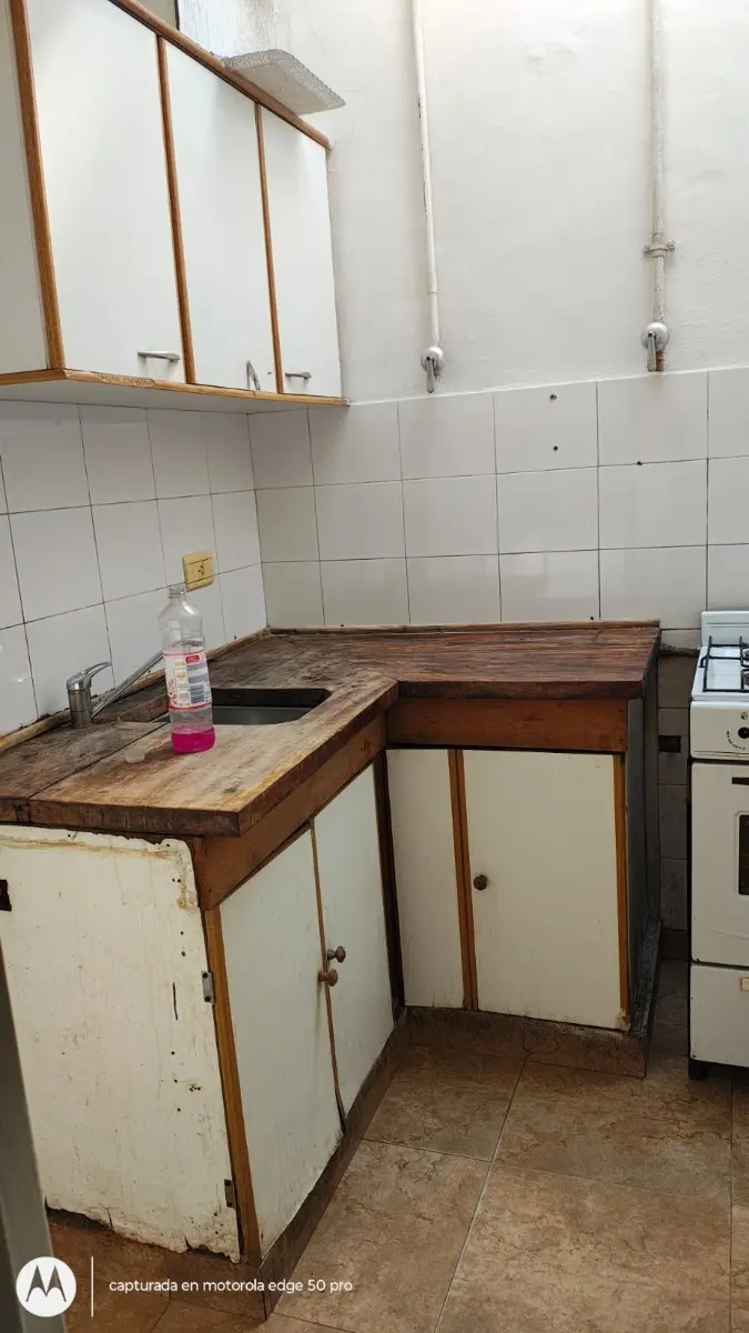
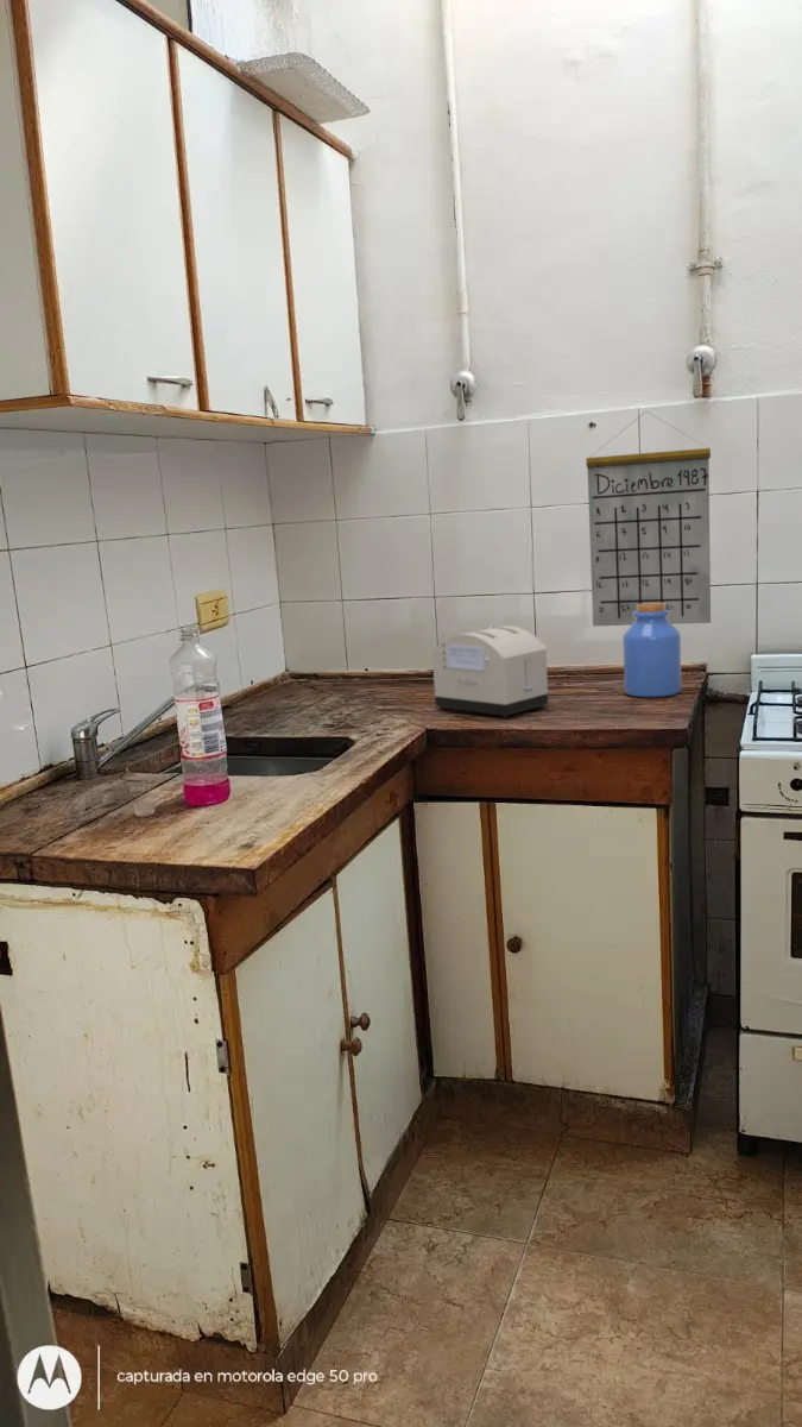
+ calendar (649, 520)
+ toaster (503, 666)
+ jar (651, 648)
